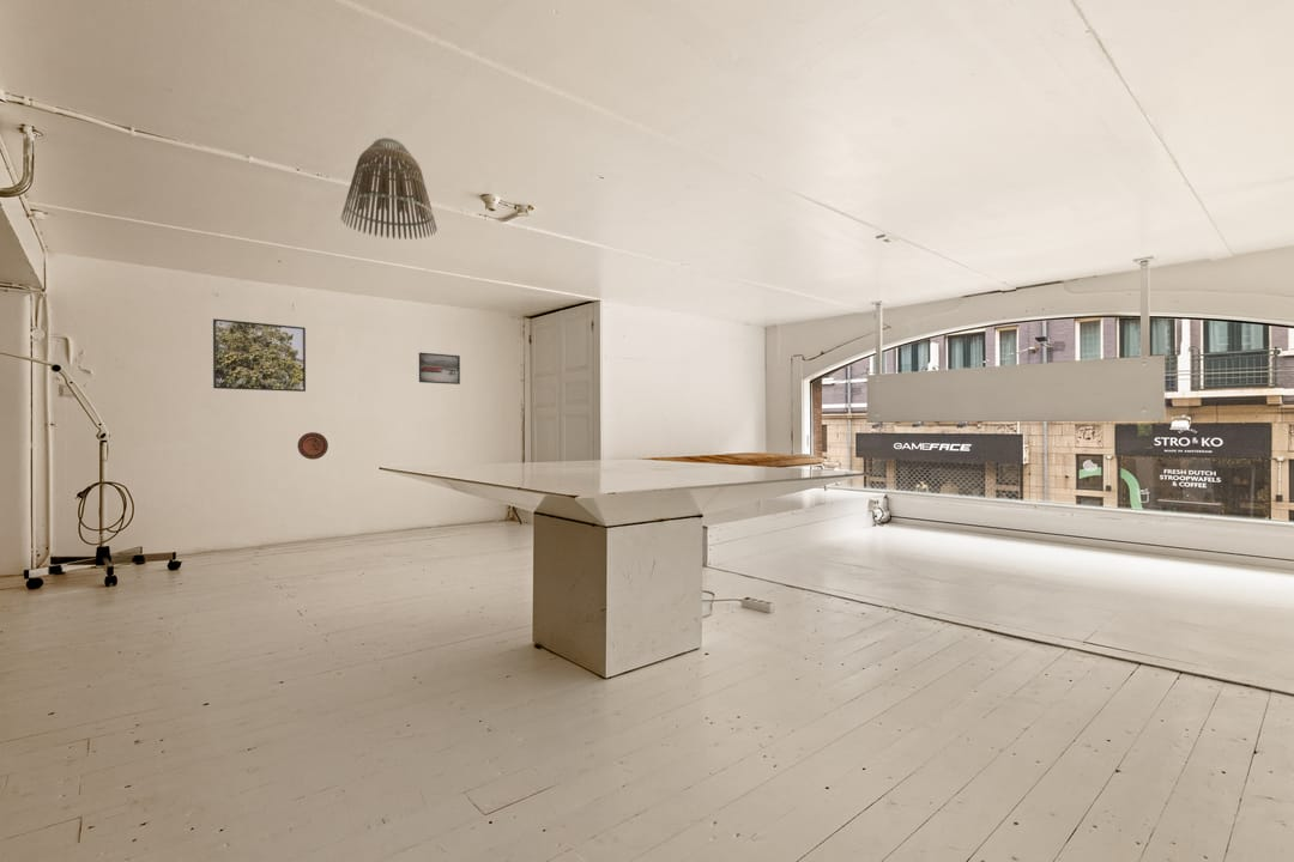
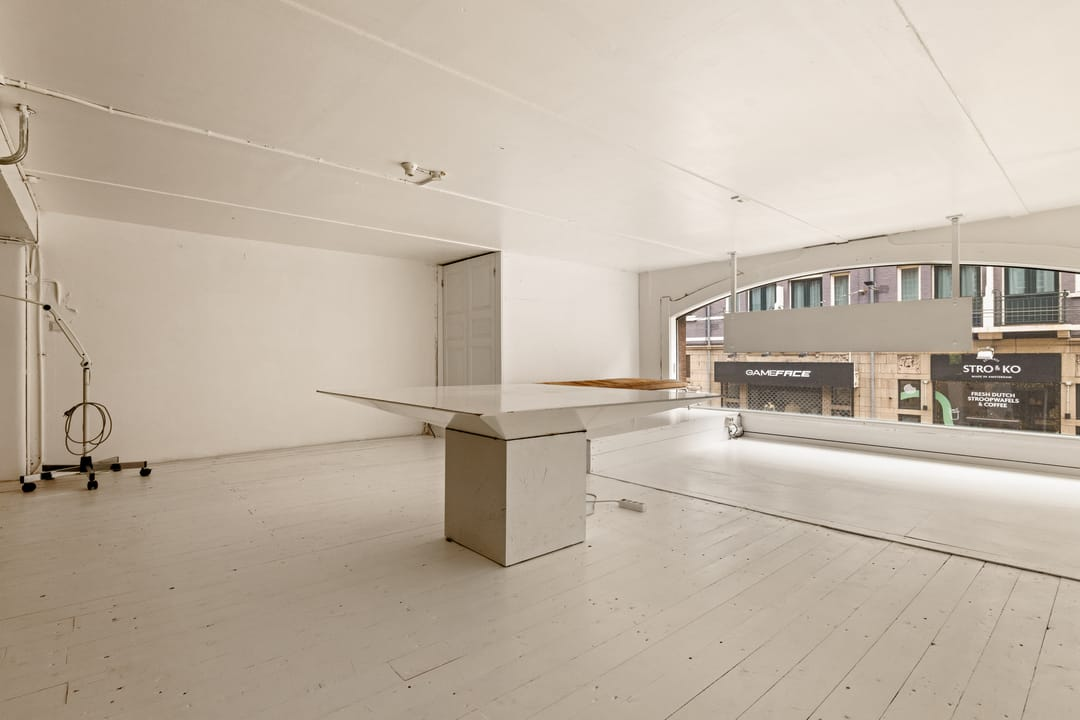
- decorative plate (313, 445)
- lamp shade (391, 184)
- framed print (261, 356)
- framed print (440, 369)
